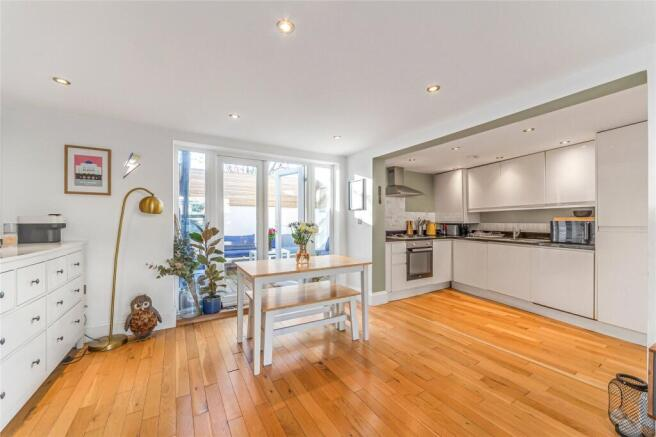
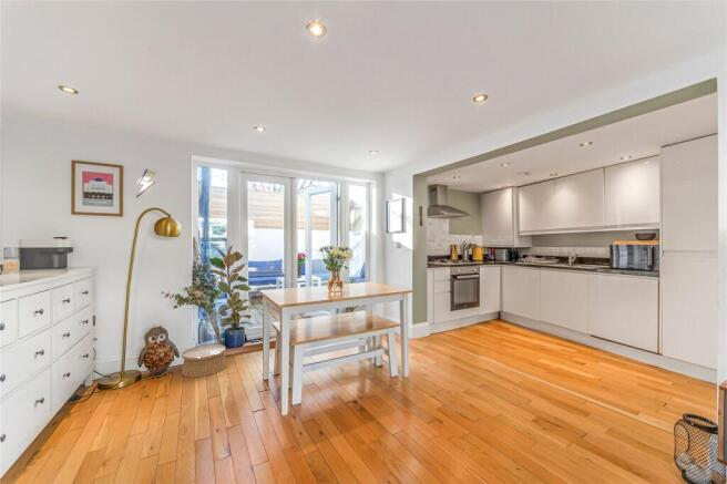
+ woven basket (204, 359)
